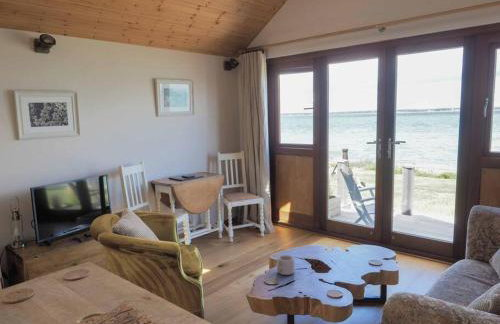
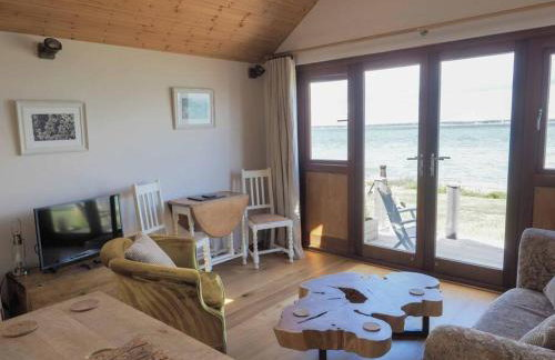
- mug (285, 265)
